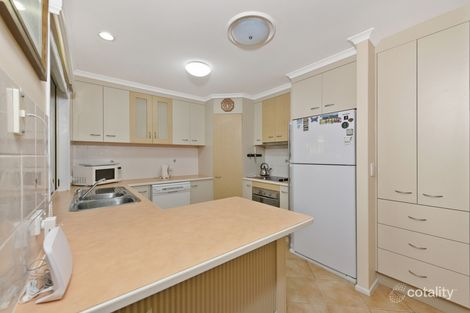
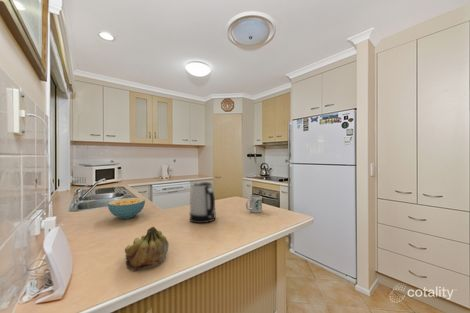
+ cereal bowl (127, 209)
+ kettle (204, 201)
+ fruit (146, 240)
+ mug (253, 204)
